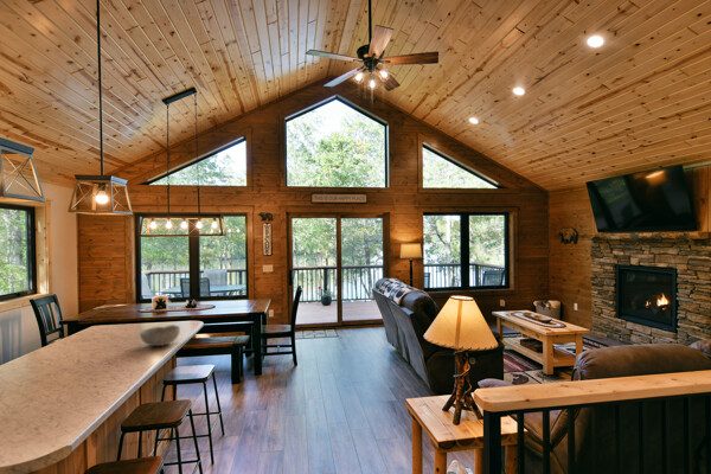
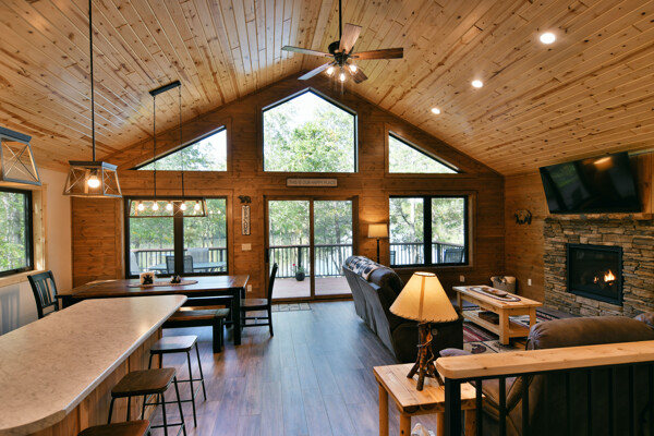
- bowl (160, 337)
